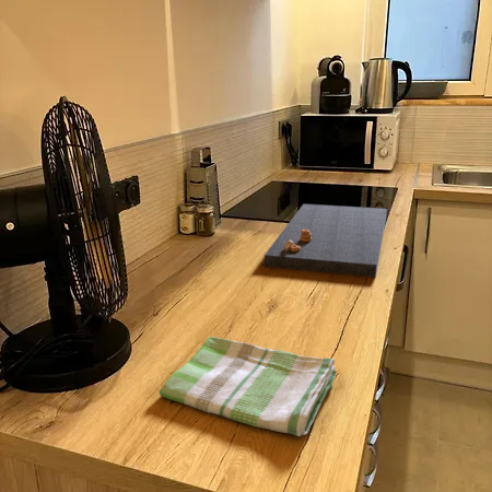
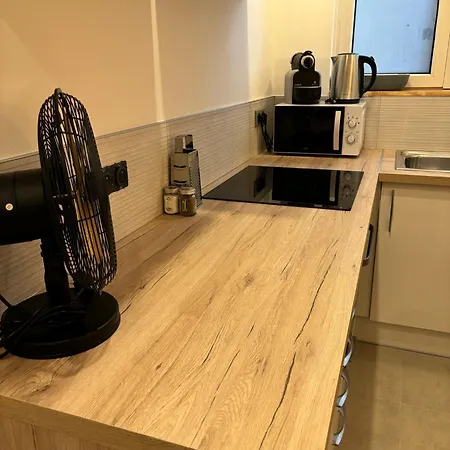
- cutting board (332, 229)
- dish towel (250, 377)
